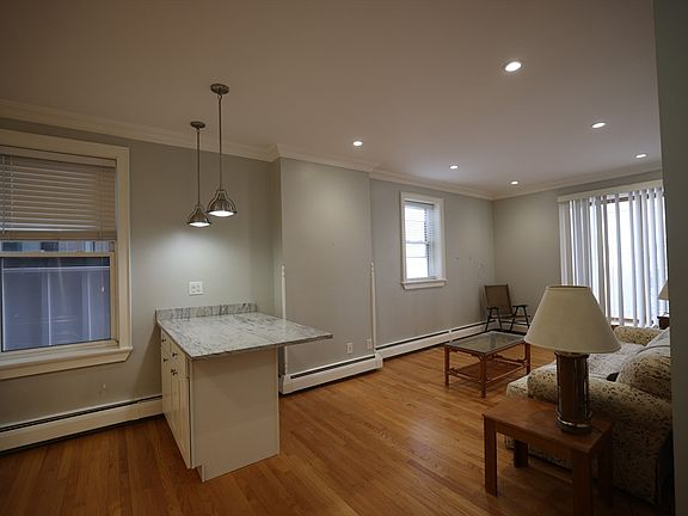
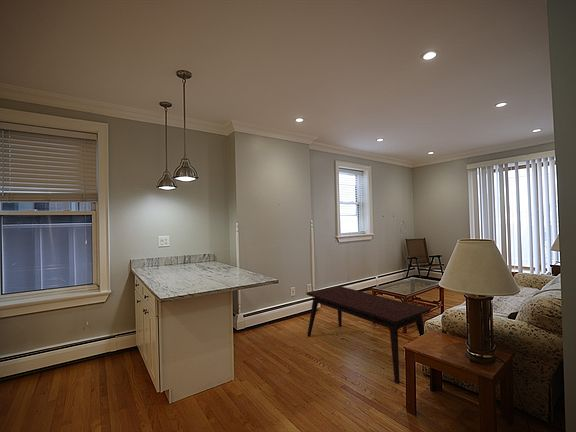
+ coffee table (364, 319)
